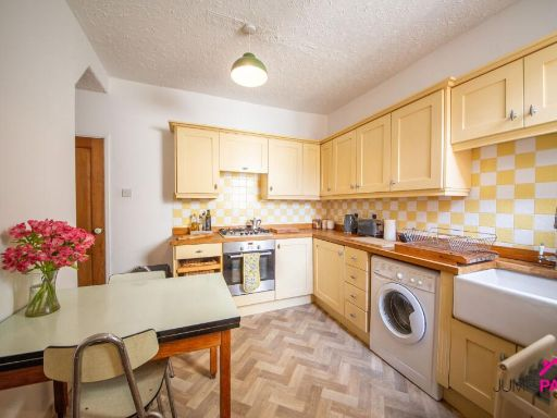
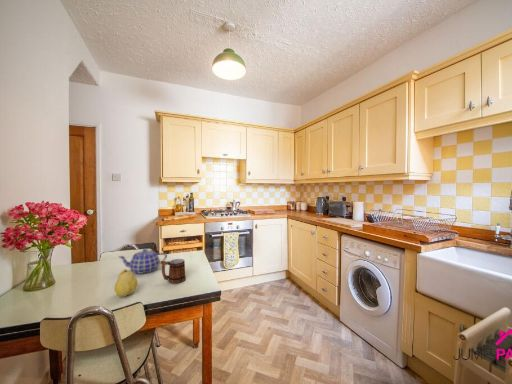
+ fruit (125, 281)
+ teapot (143, 259)
+ mug (173, 270)
